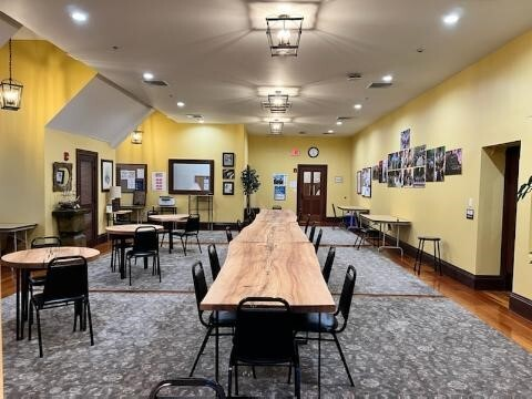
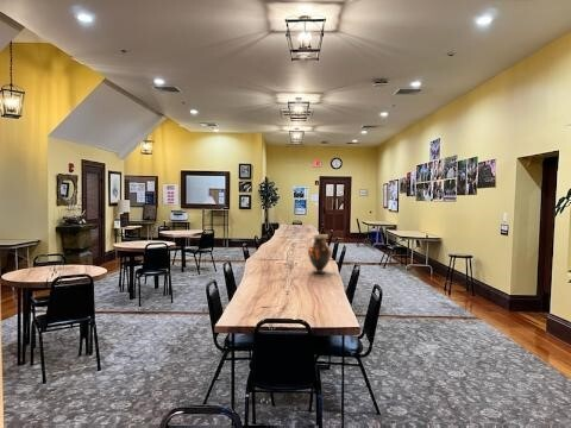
+ vase (319, 253)
